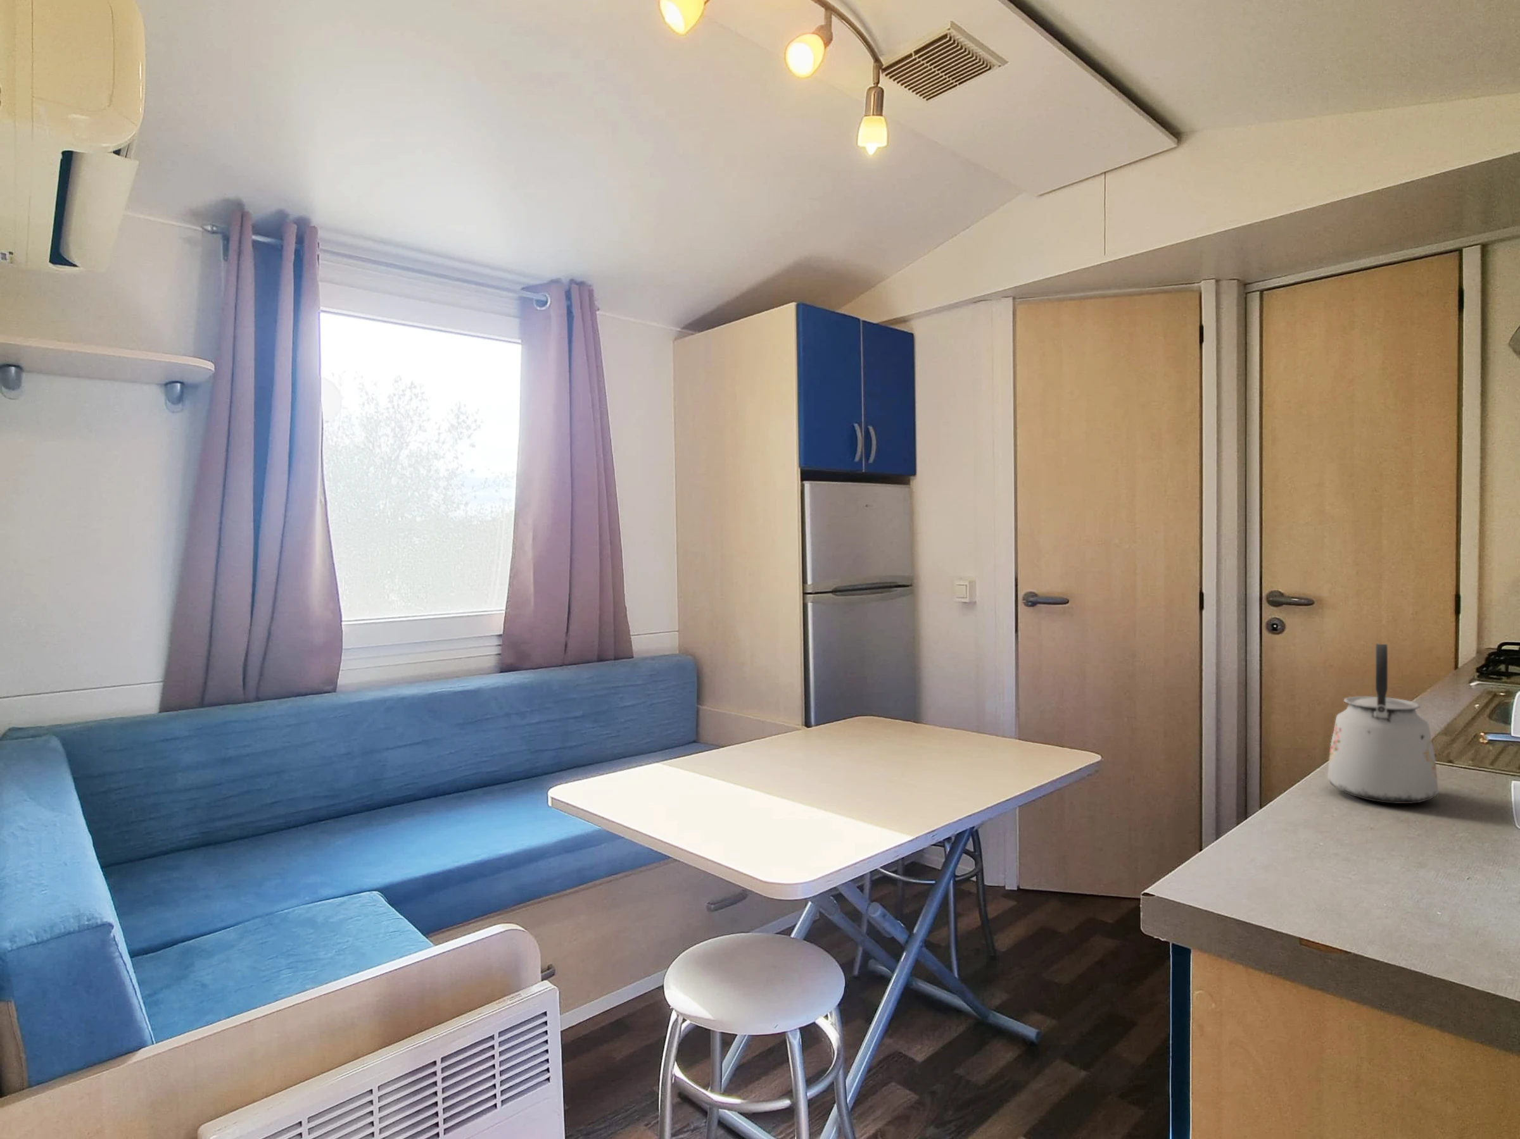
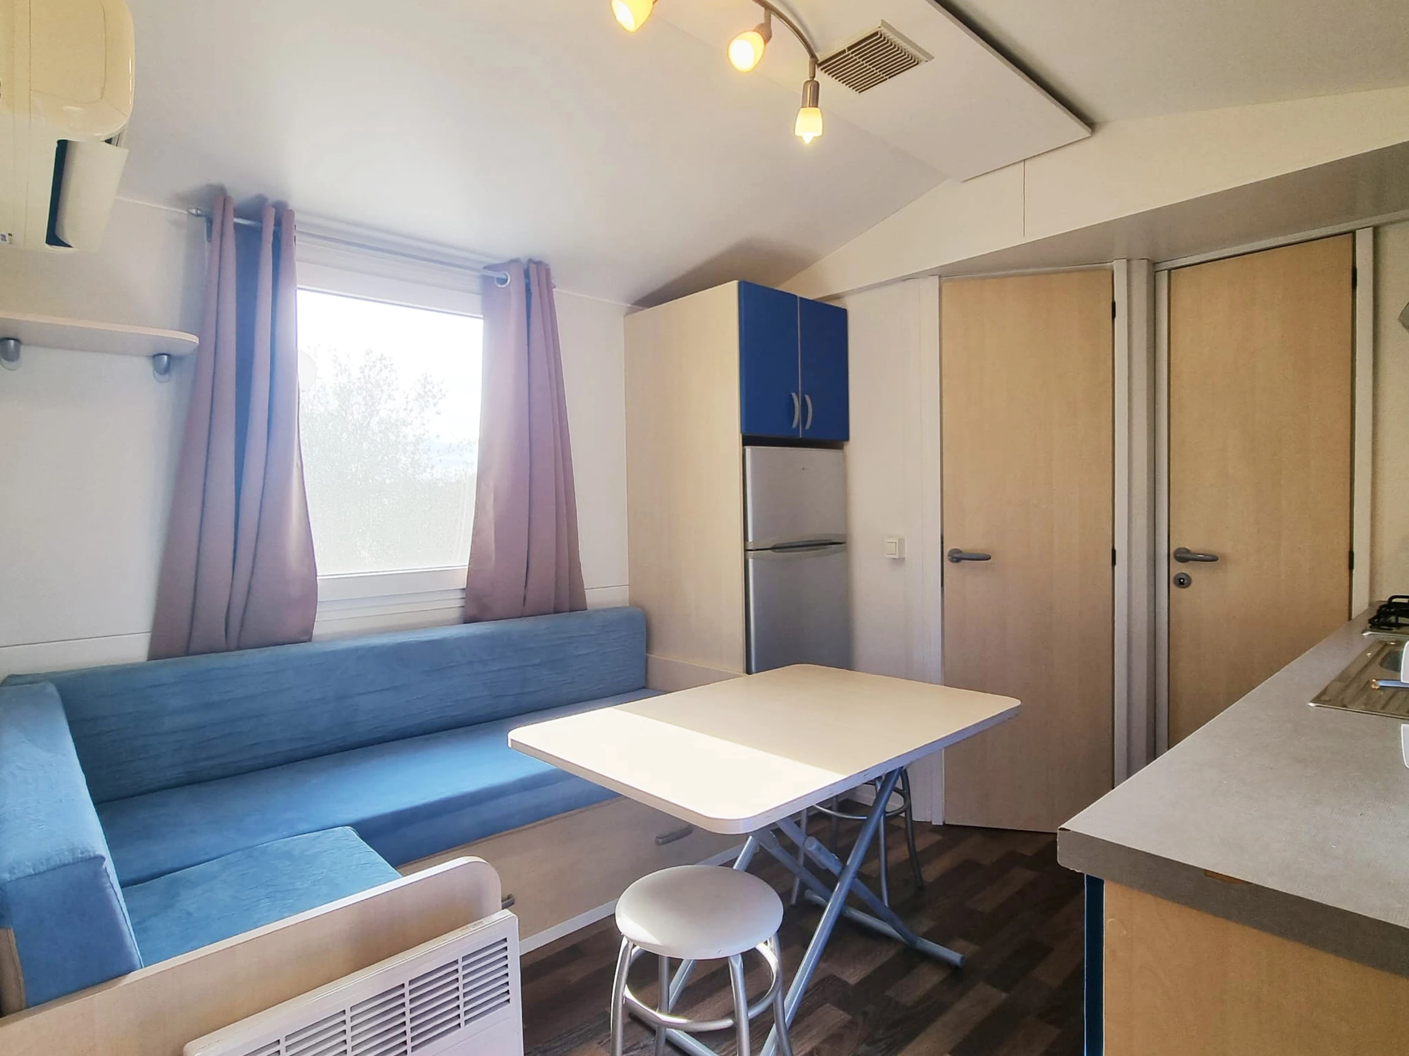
- kettle (1381, 717)
